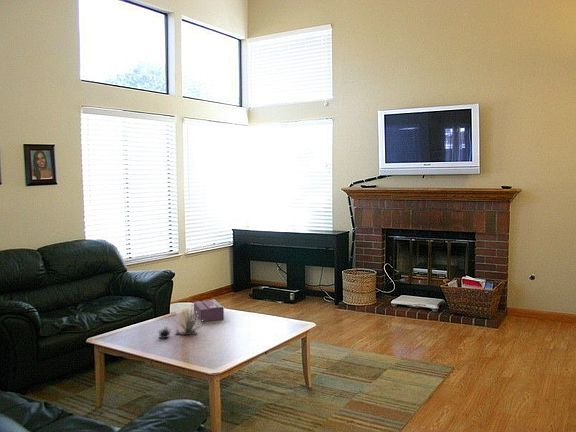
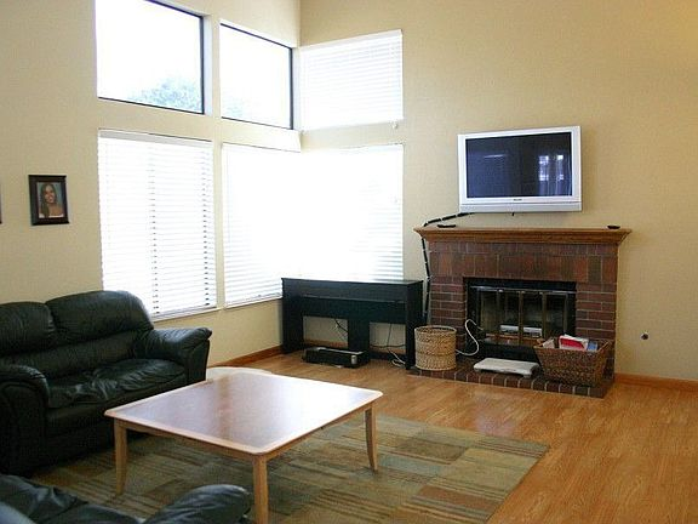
- succulent plant (180, 320)
- tissue box (208, 310)
